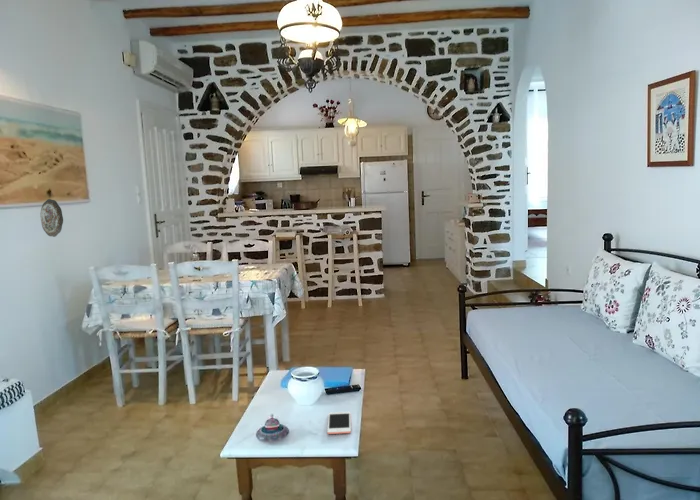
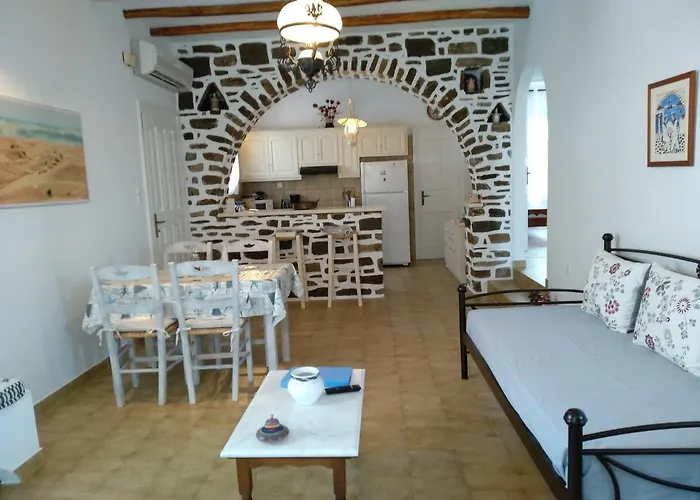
- decorative plate (50, 218)
- cell phone (339, 422)
